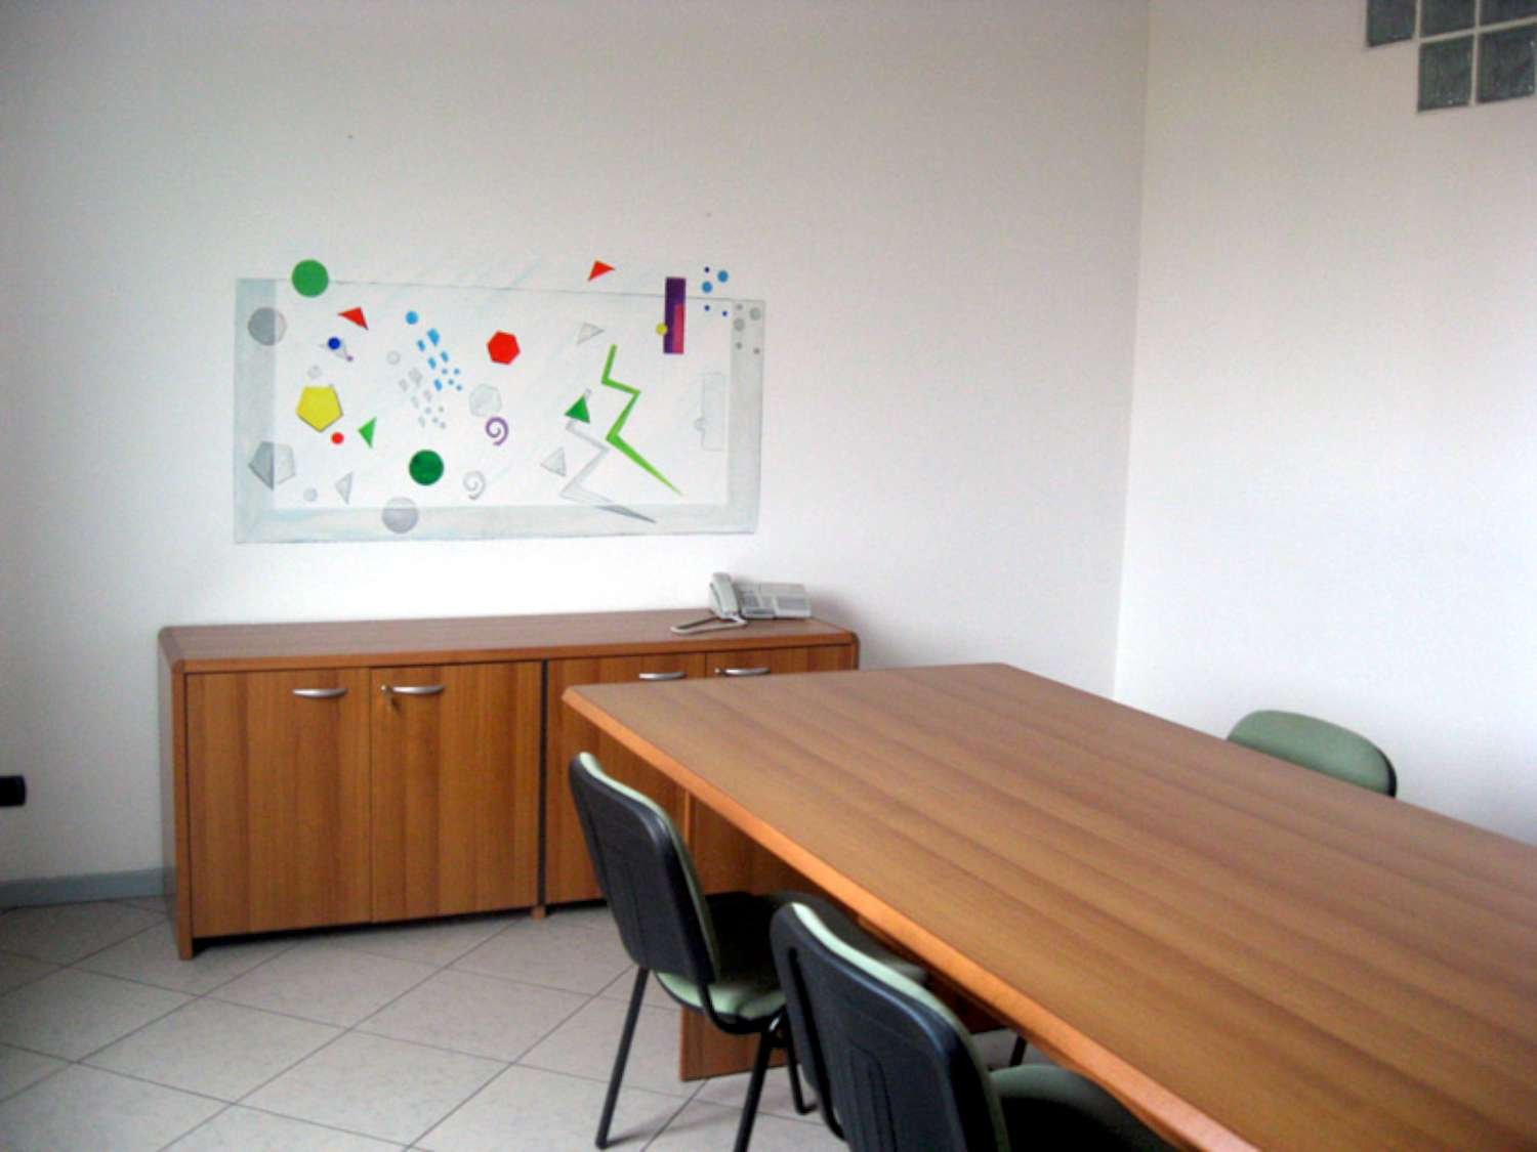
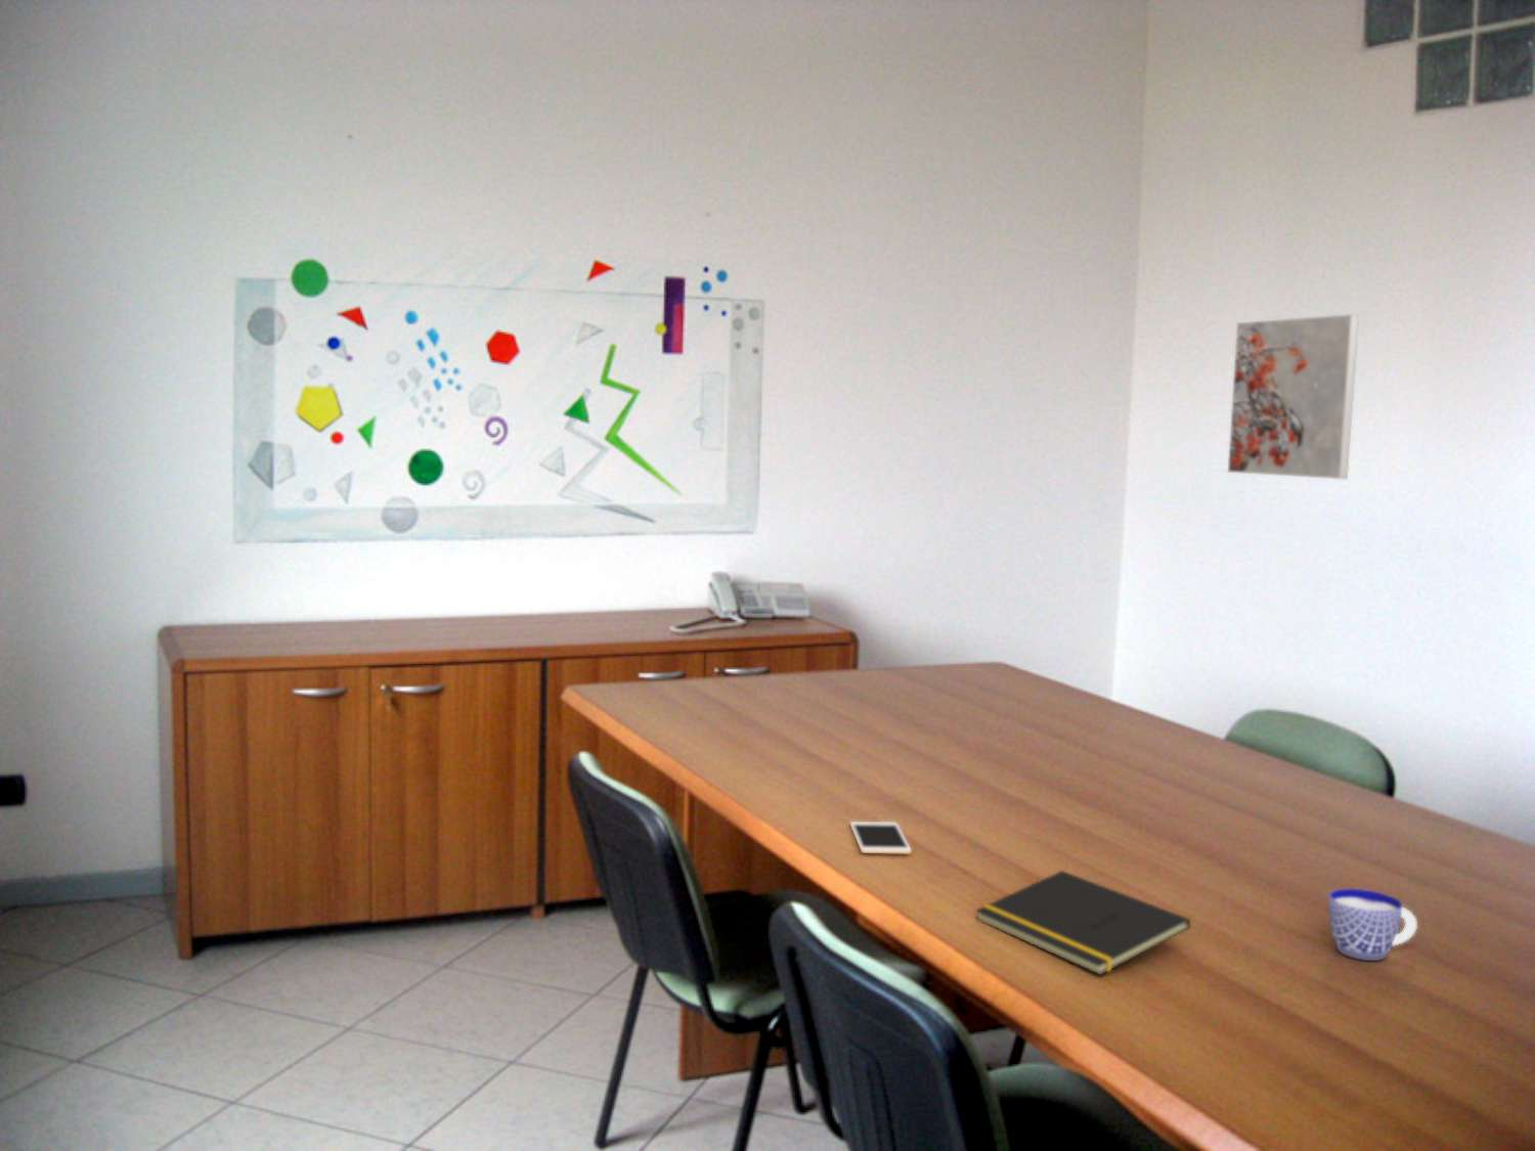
+ notepad (1079, 919)
+ cell phone (879, 837)
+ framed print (1290, 397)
+ cup (1373, 926)
